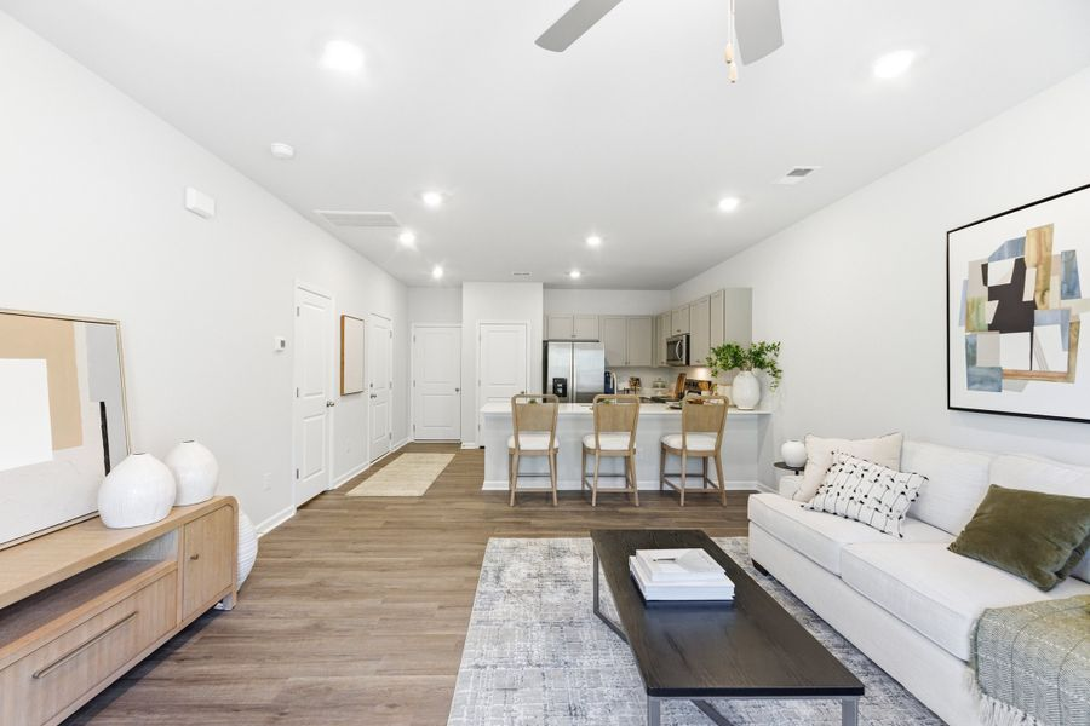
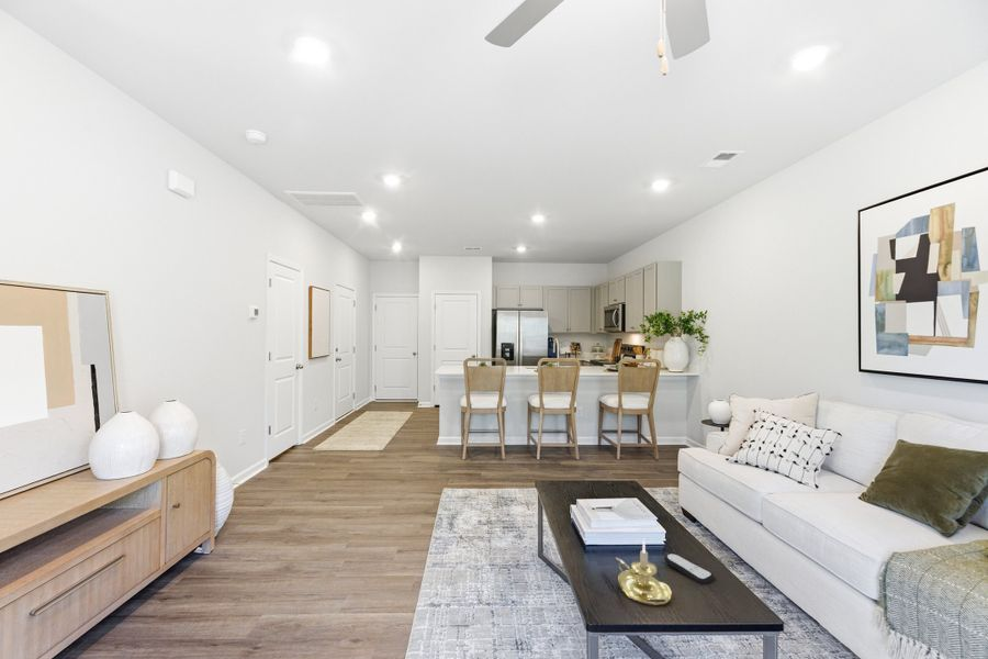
+ remote control (687, 567)
+ candle holder (640, 562)
